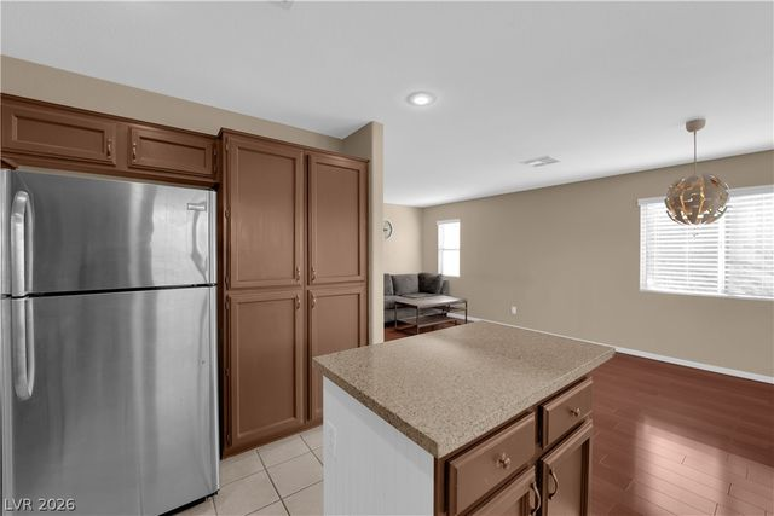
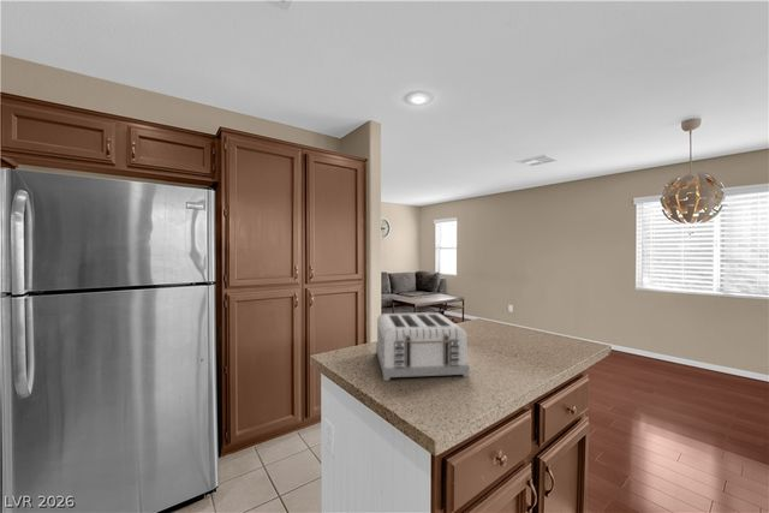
+ toaster (418, 342)
